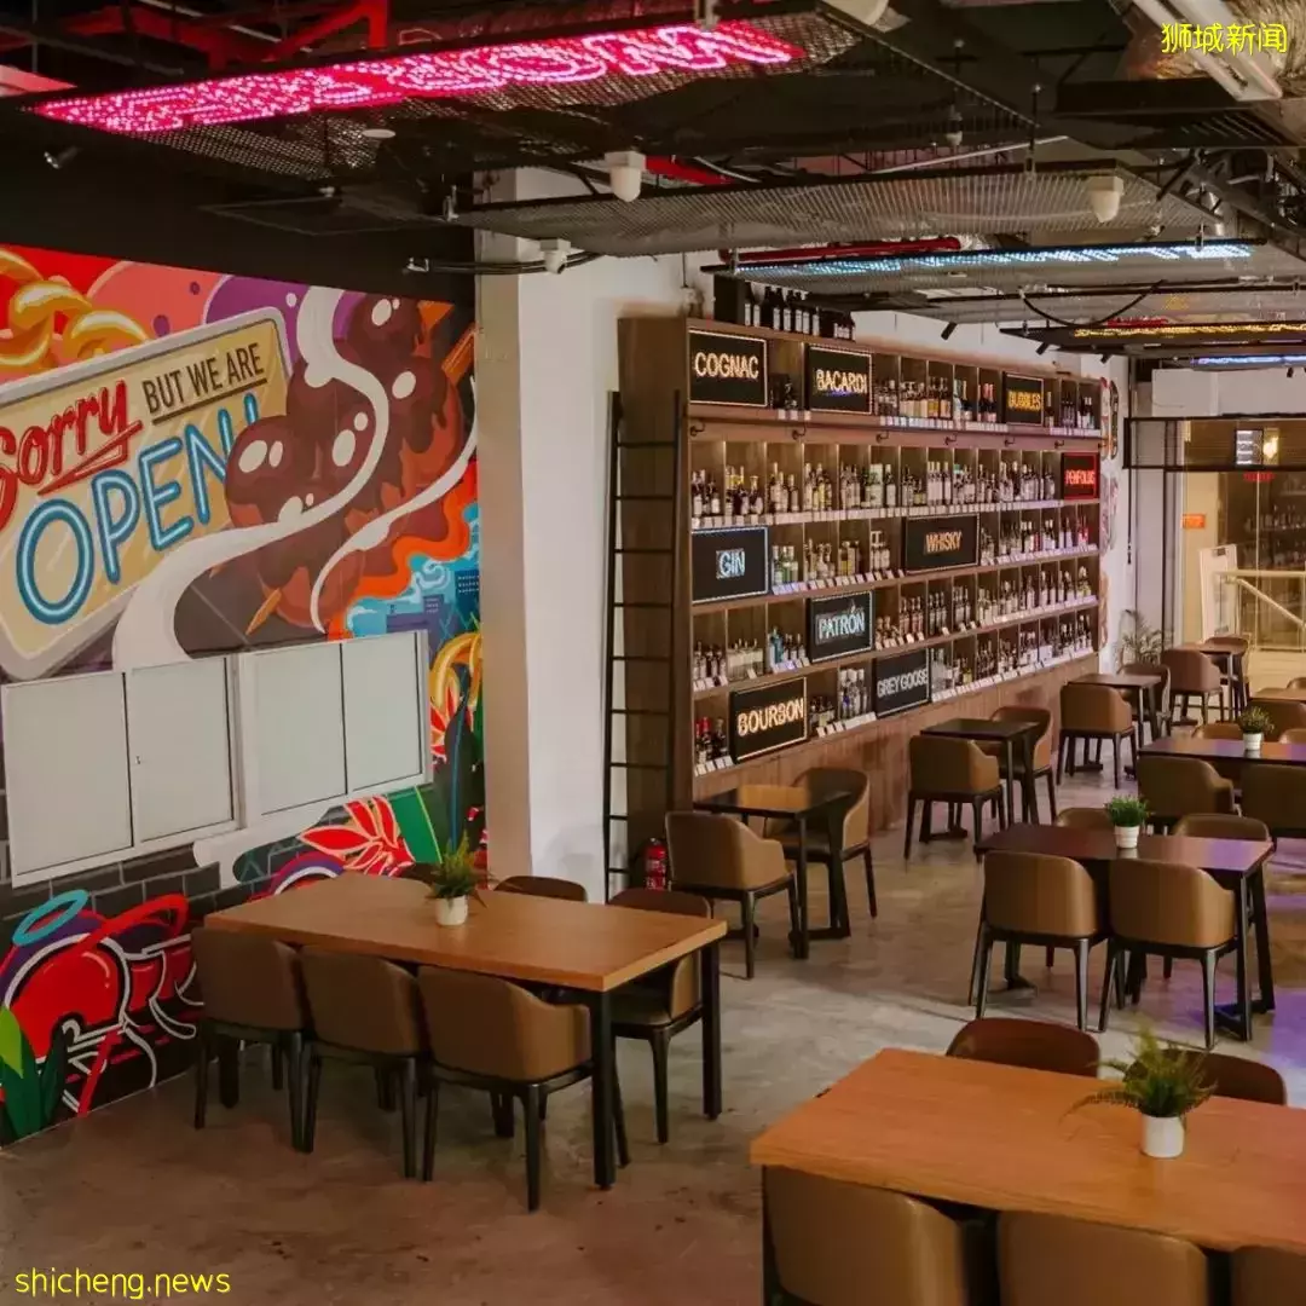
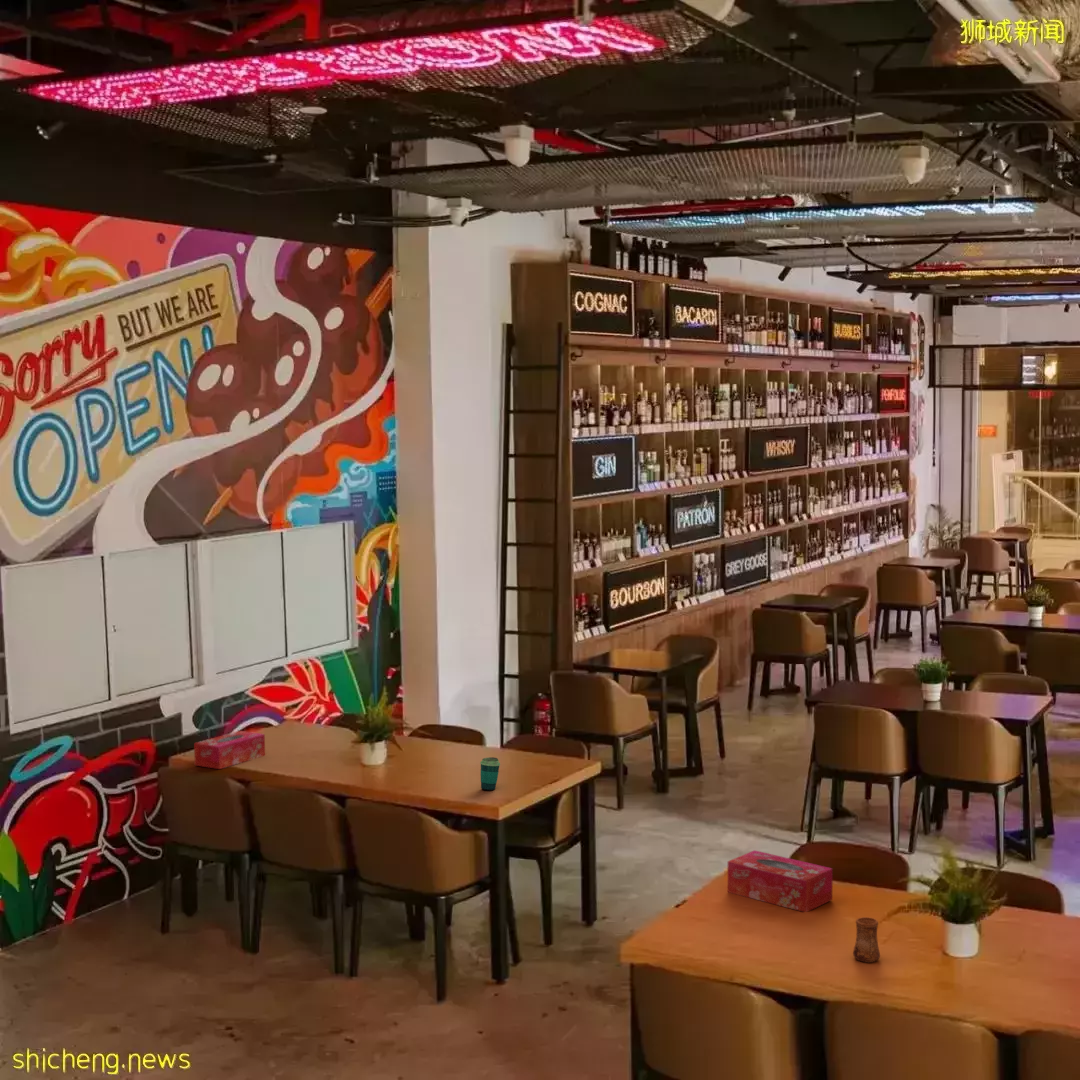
+ cup (866, 939)
+ tissue box (779, 880)
+ tissue box (230, 749)
+ cup (490, 773)
